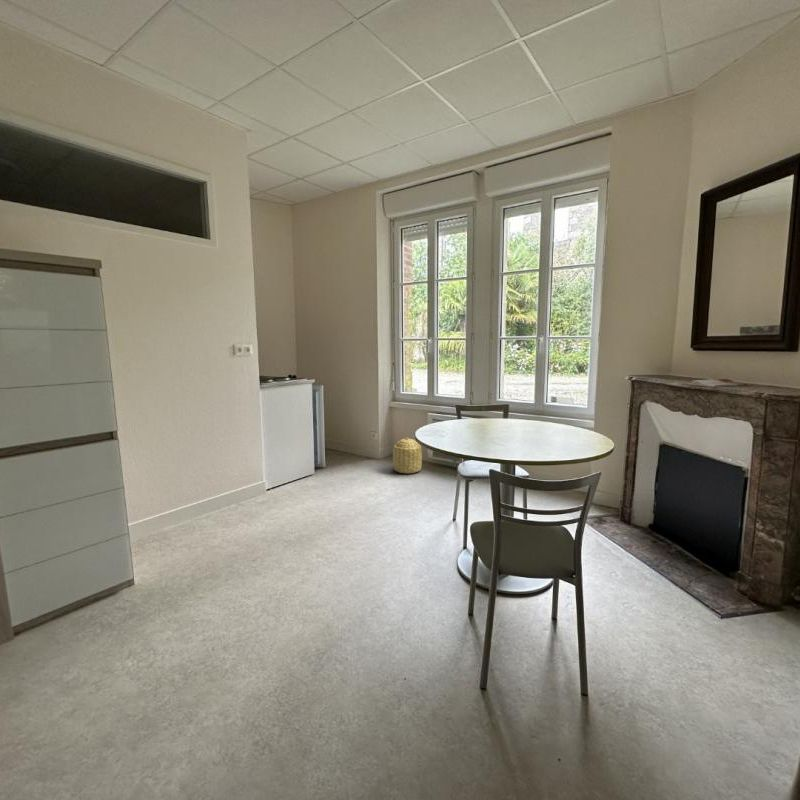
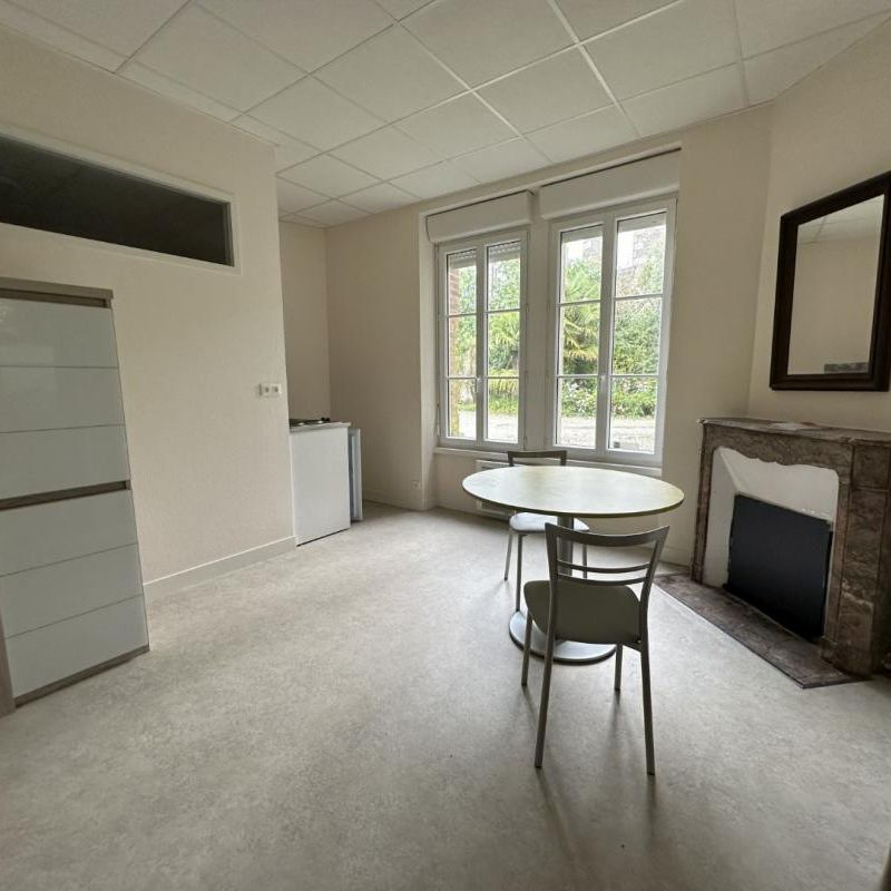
- basket (407, 454)
